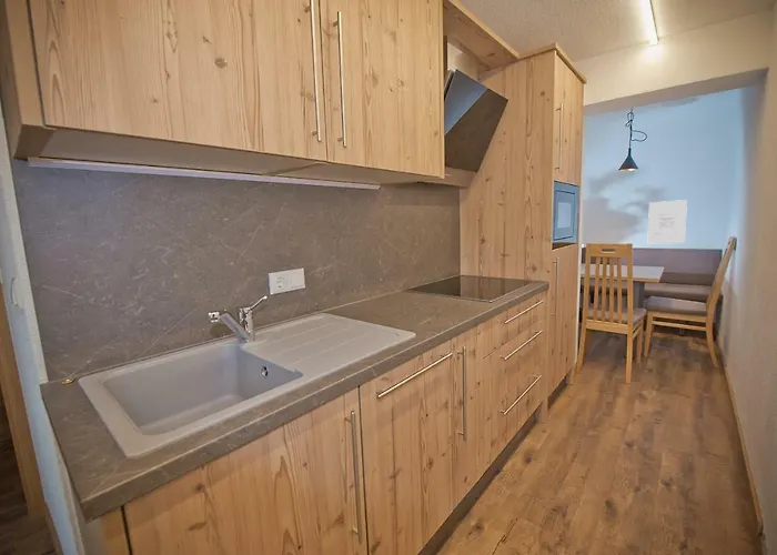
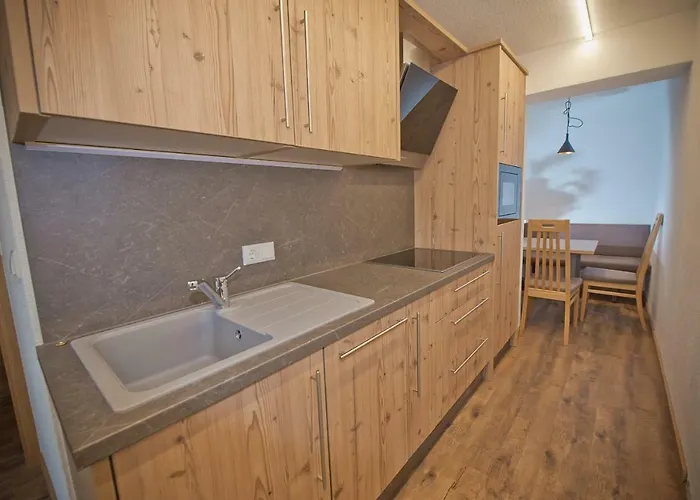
- wall art (666, 222)
